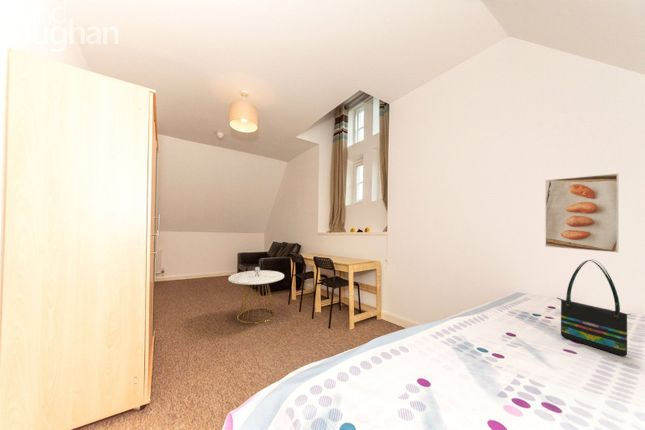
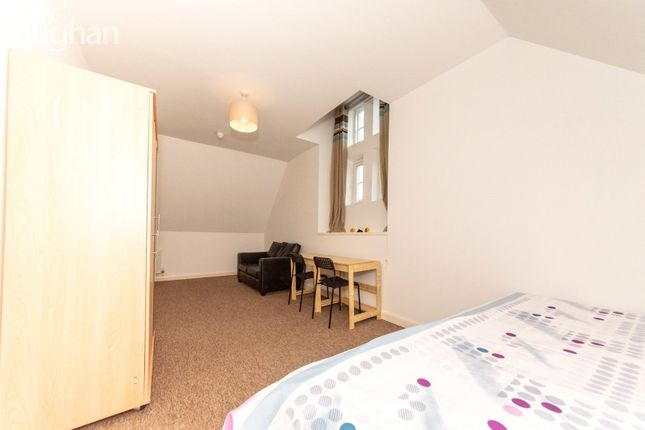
- side table (254, 291)
- tote bag (589, 305)
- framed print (578, 213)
